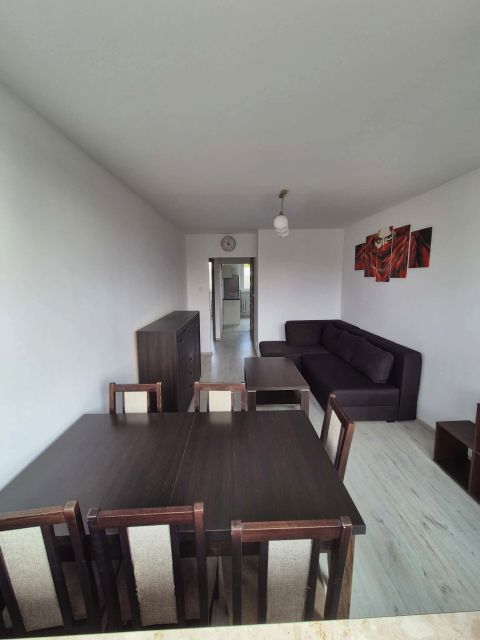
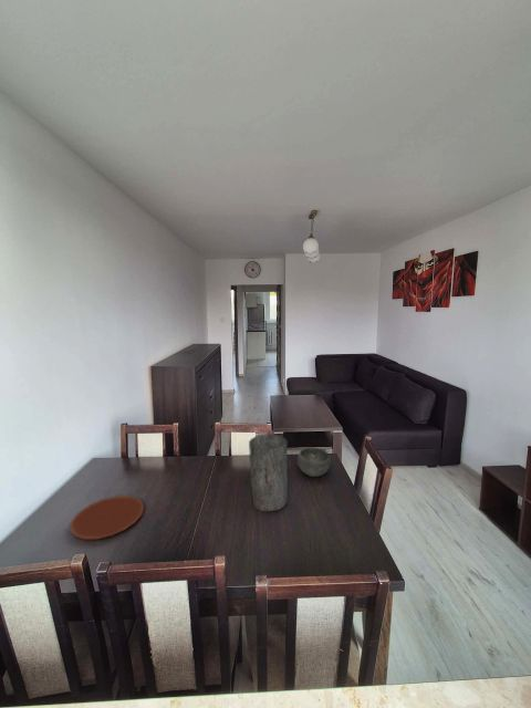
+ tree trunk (268, 472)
+ plate (108, 518)
+ bowl (313, 462)
